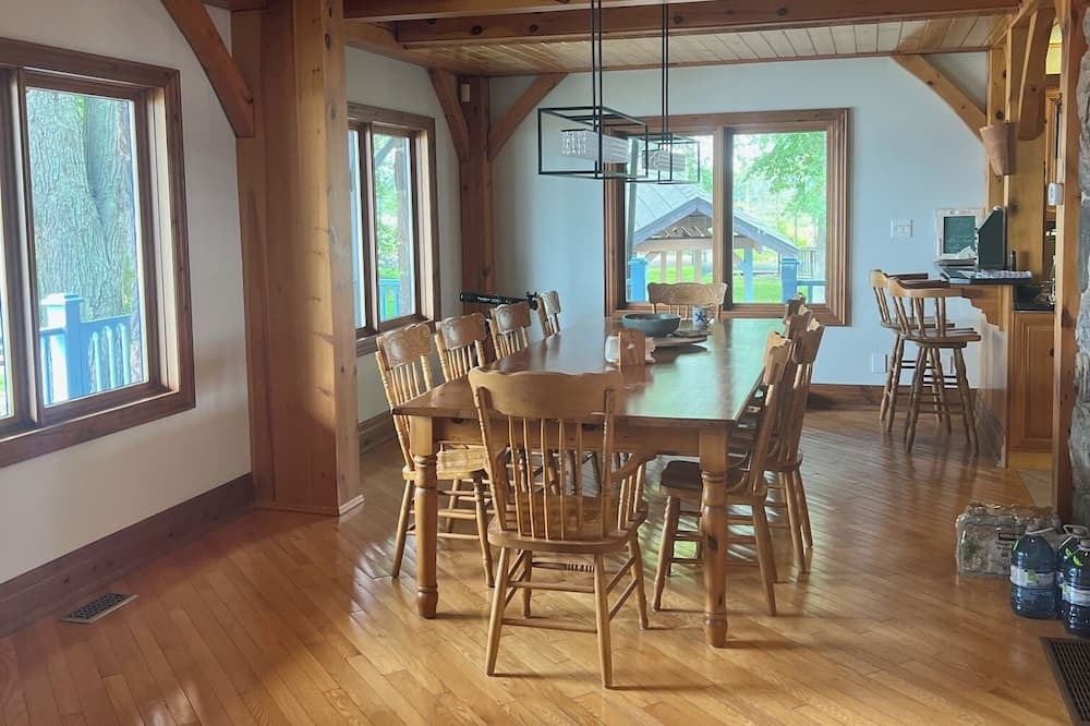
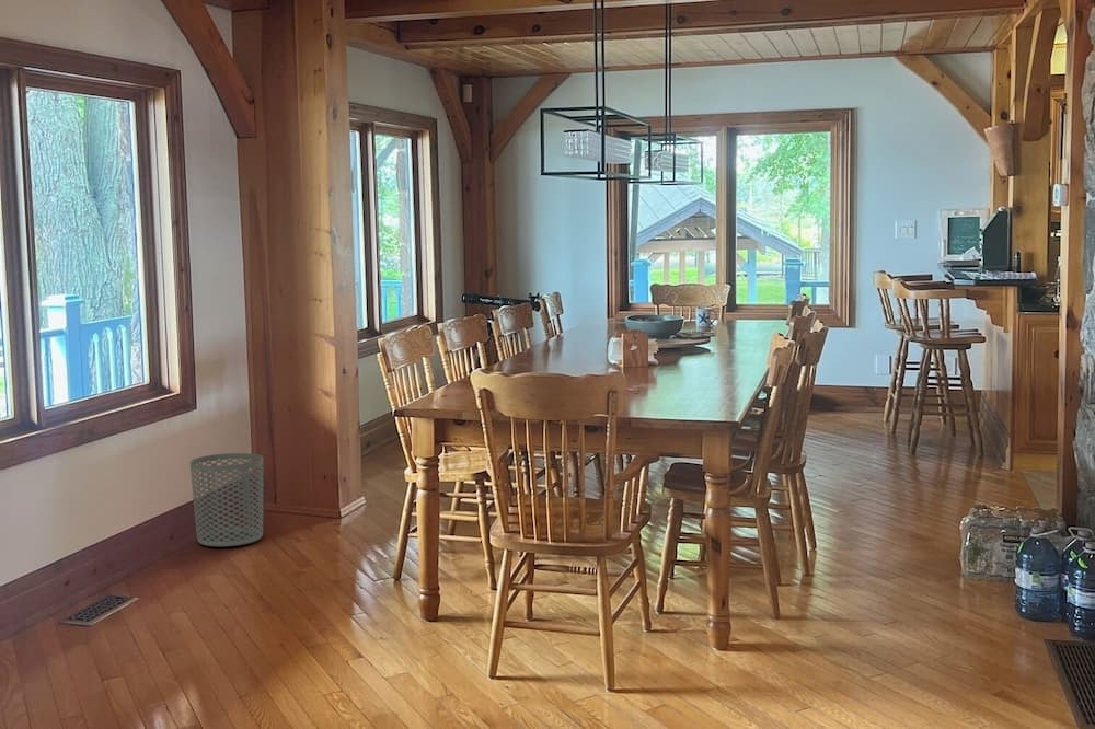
+ waste bin (228, 499)
